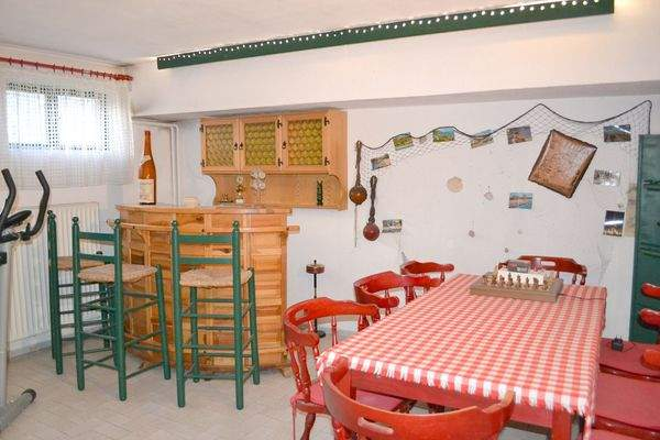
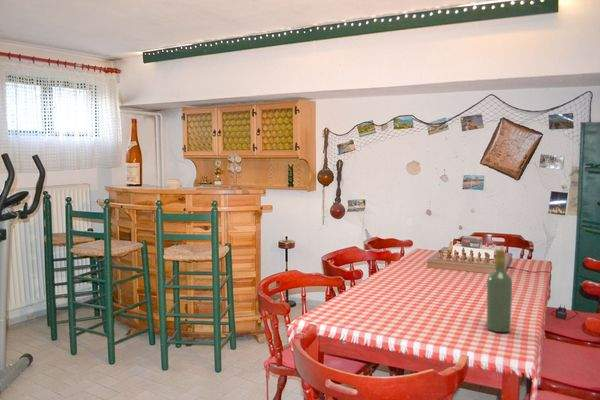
+ wine bottle (499, 290)
